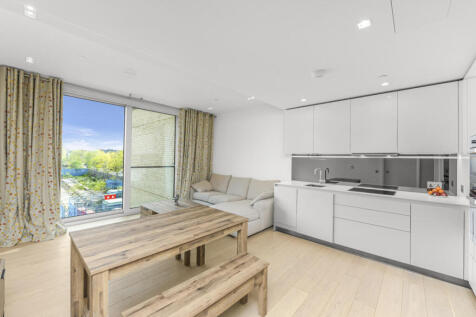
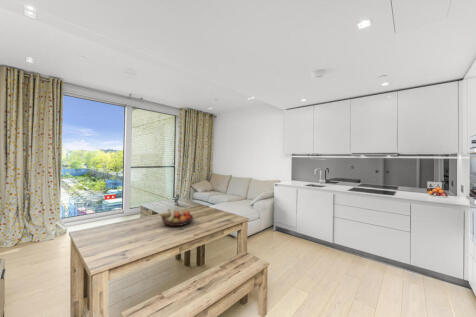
+ fruit bowl (177, 215)
